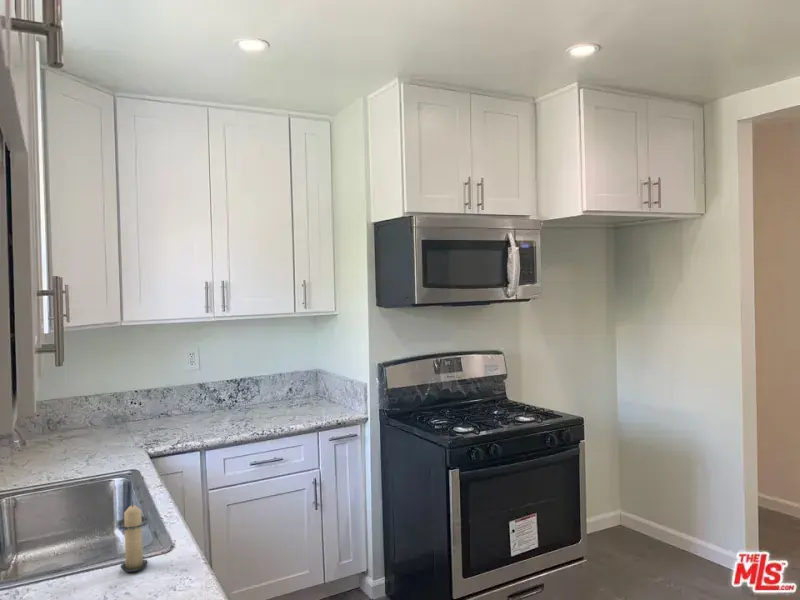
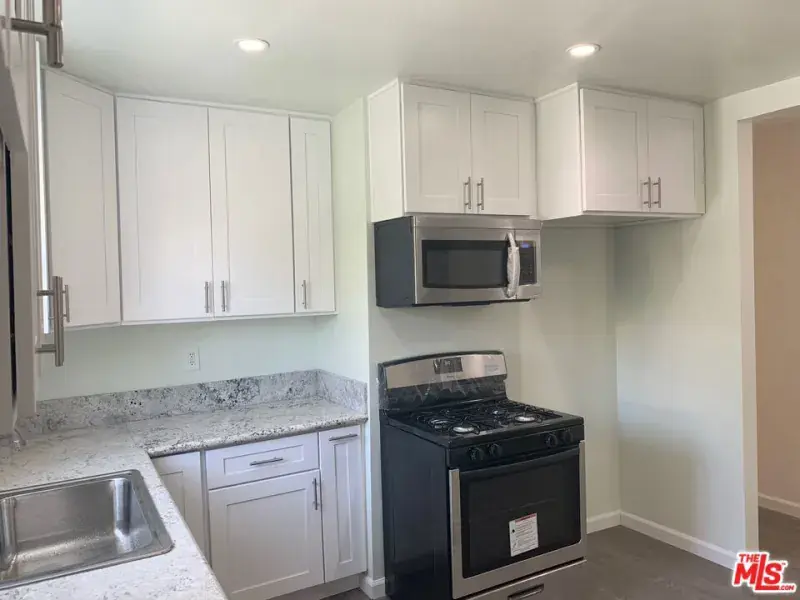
- candle (133, 534)
